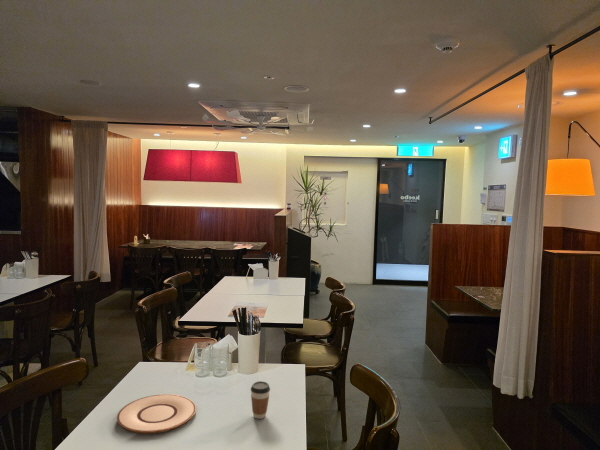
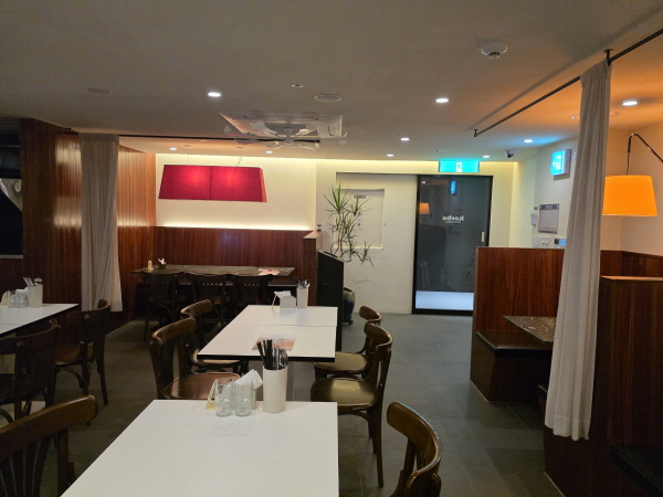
- coffee cup (260, 400)
- plate (157, 413)
